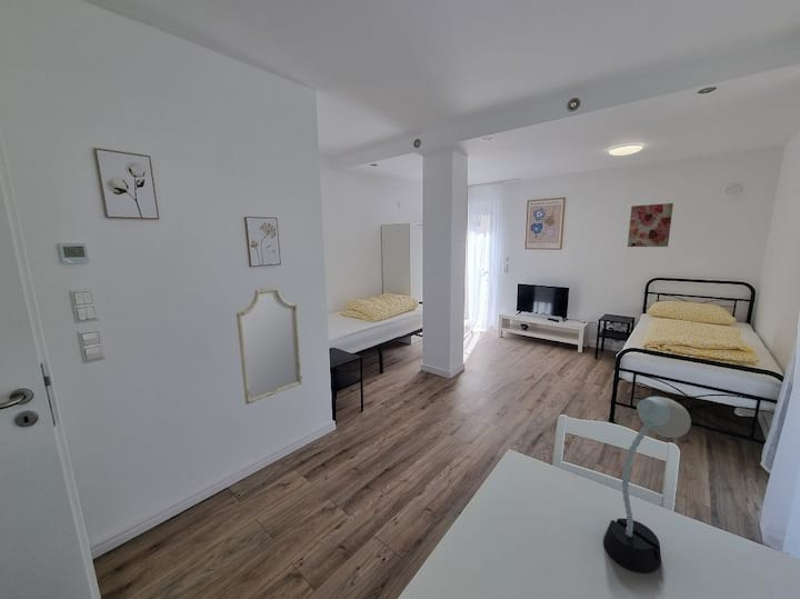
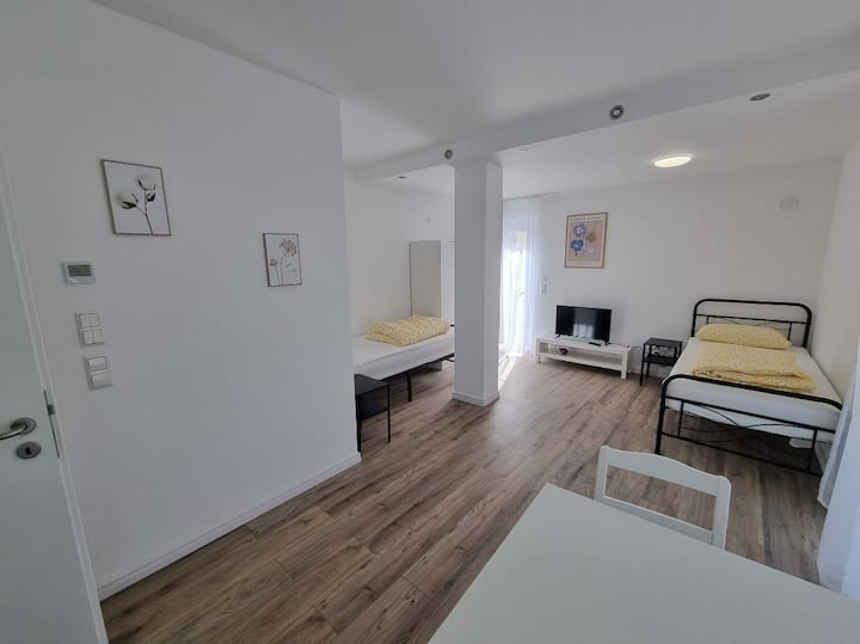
- desk lamp (629, 470)
- home mirror (271, 342)
- wall art (649, 226)
